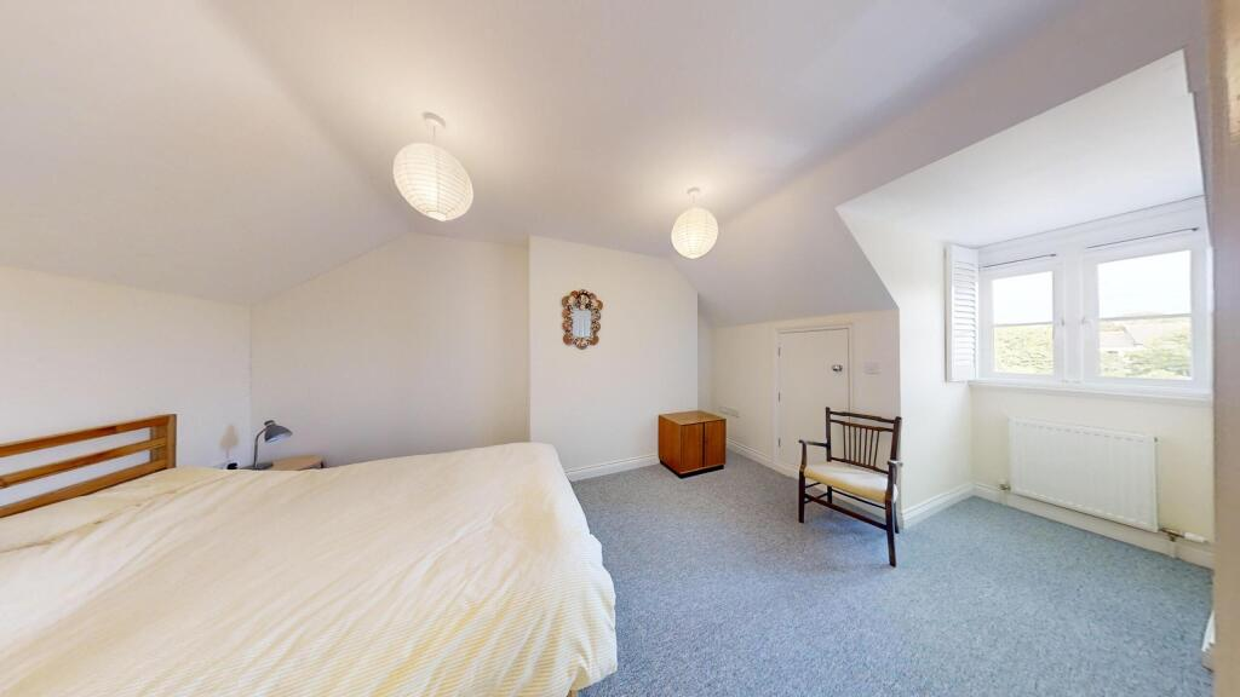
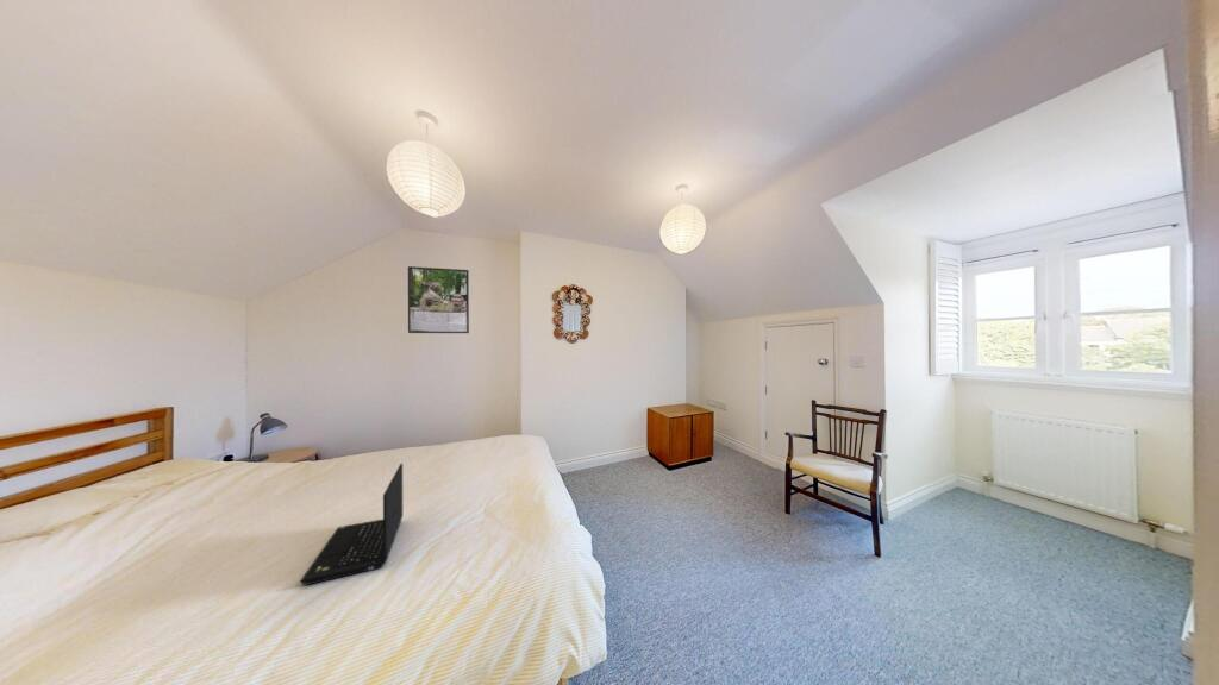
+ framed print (438, 300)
+ laptop (363, 522)
